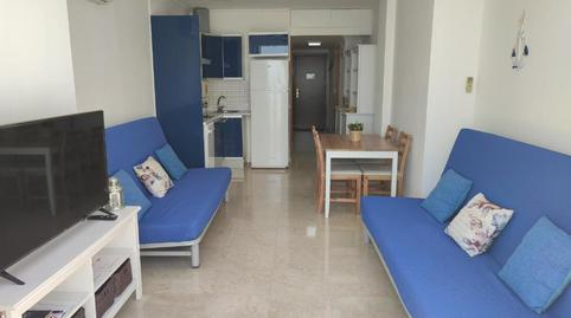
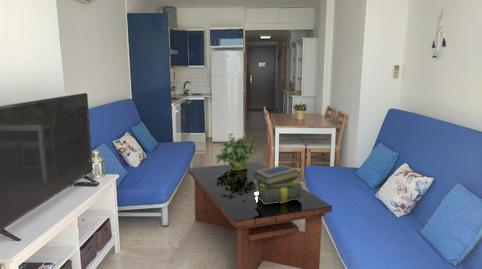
+ coffee table (248, 213)
+ potted plant (236, 151)
+ stack of books (277, 183)
